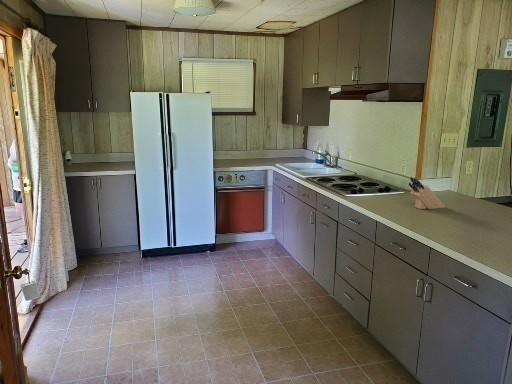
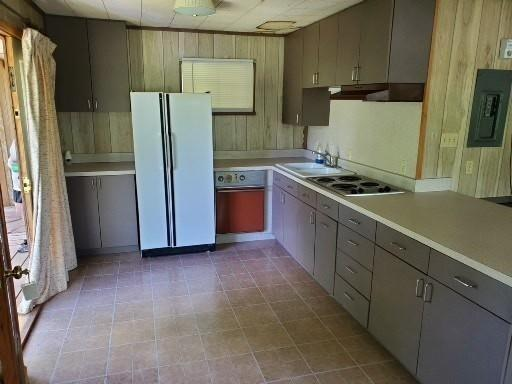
- knife block (426, 192)
